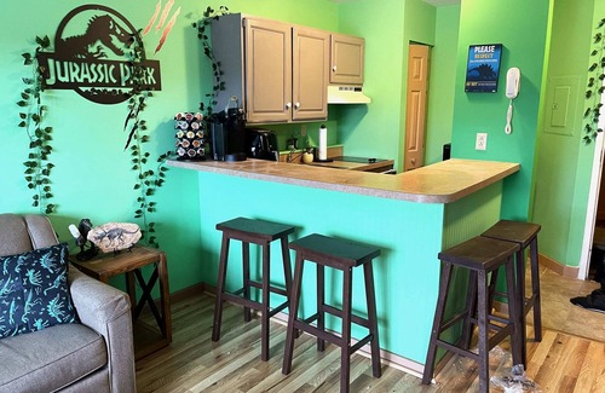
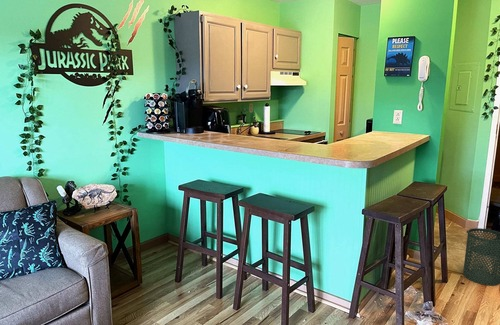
+ trash can (484, 255)
